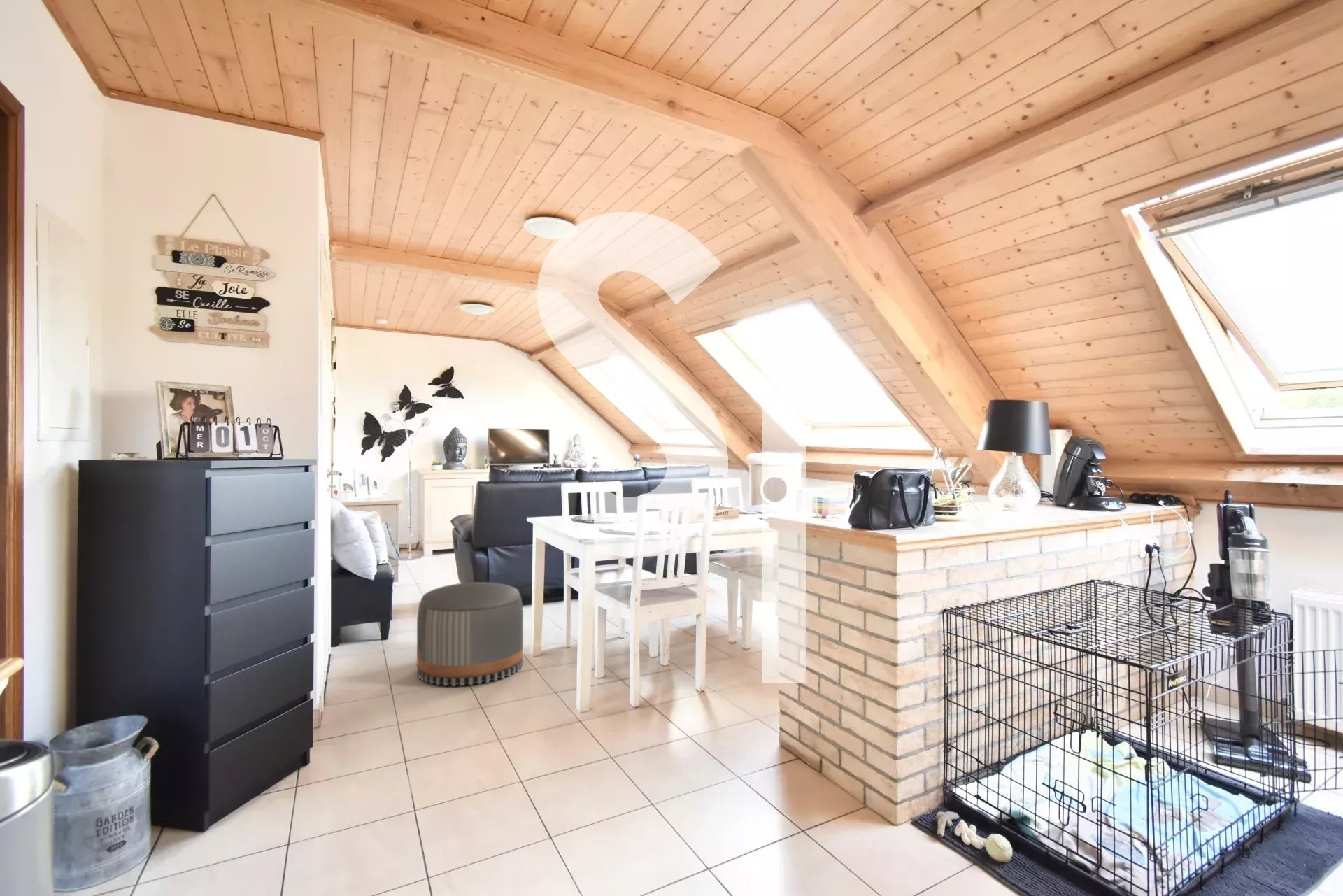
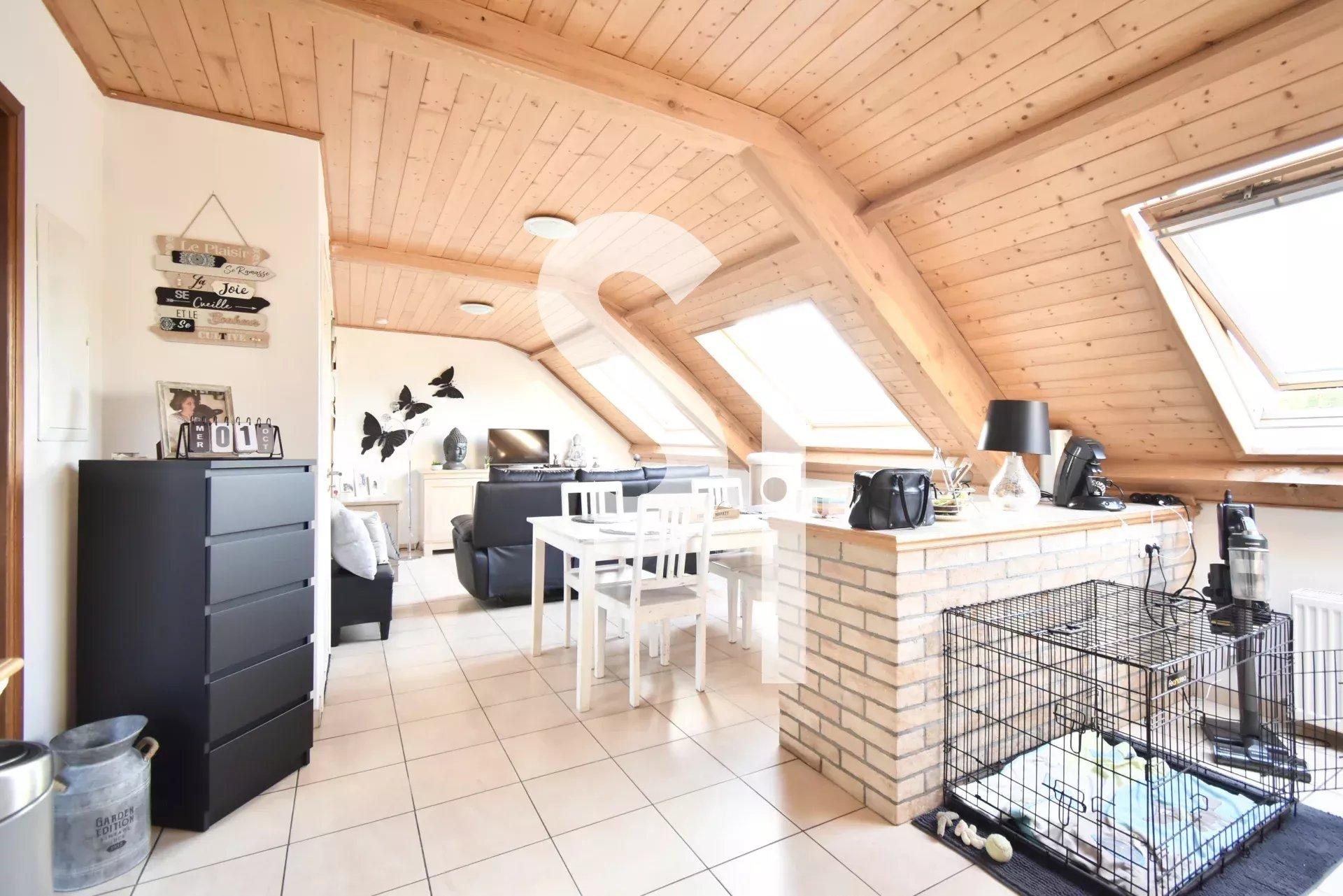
- pouf (471, 626)
